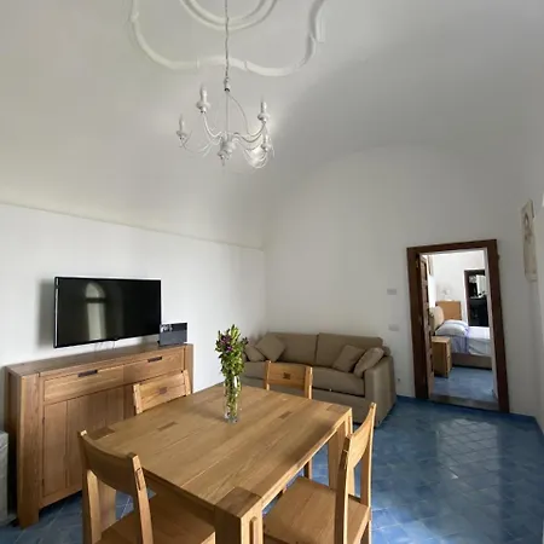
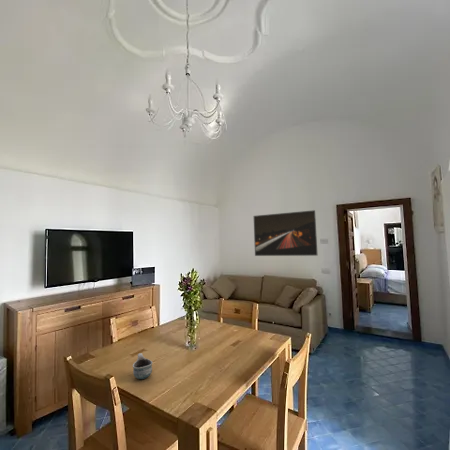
+ mug (141, 366)
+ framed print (283, 234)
